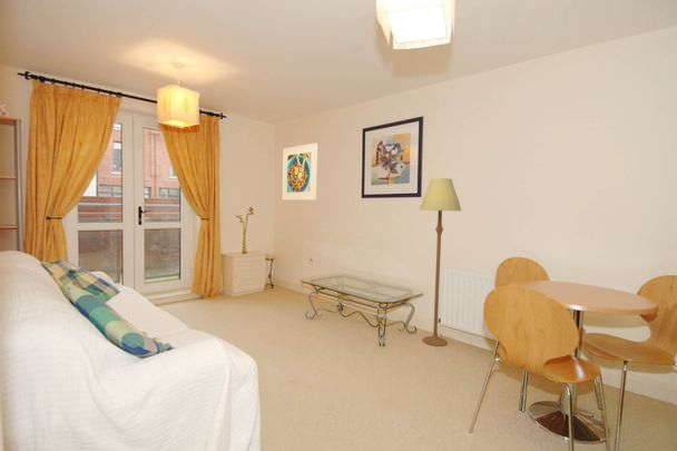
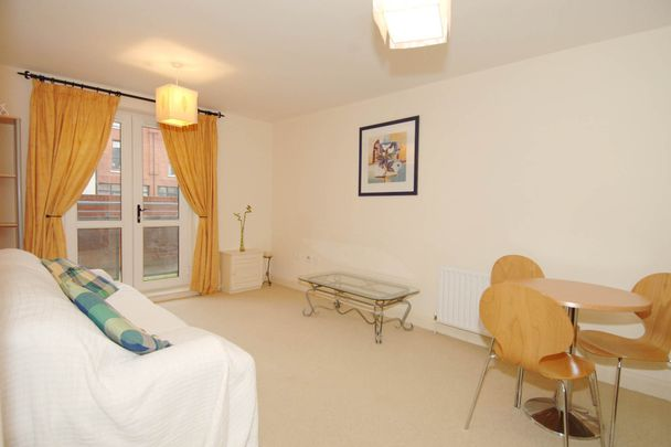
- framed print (298, 173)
- floor lamp (438, 261)
